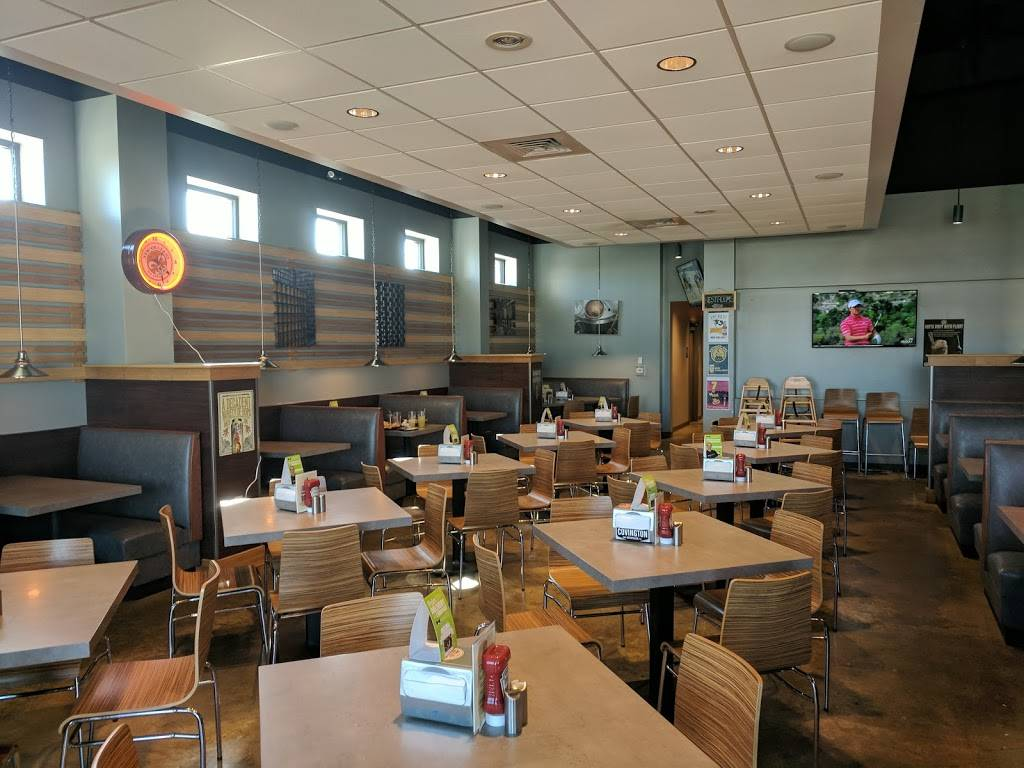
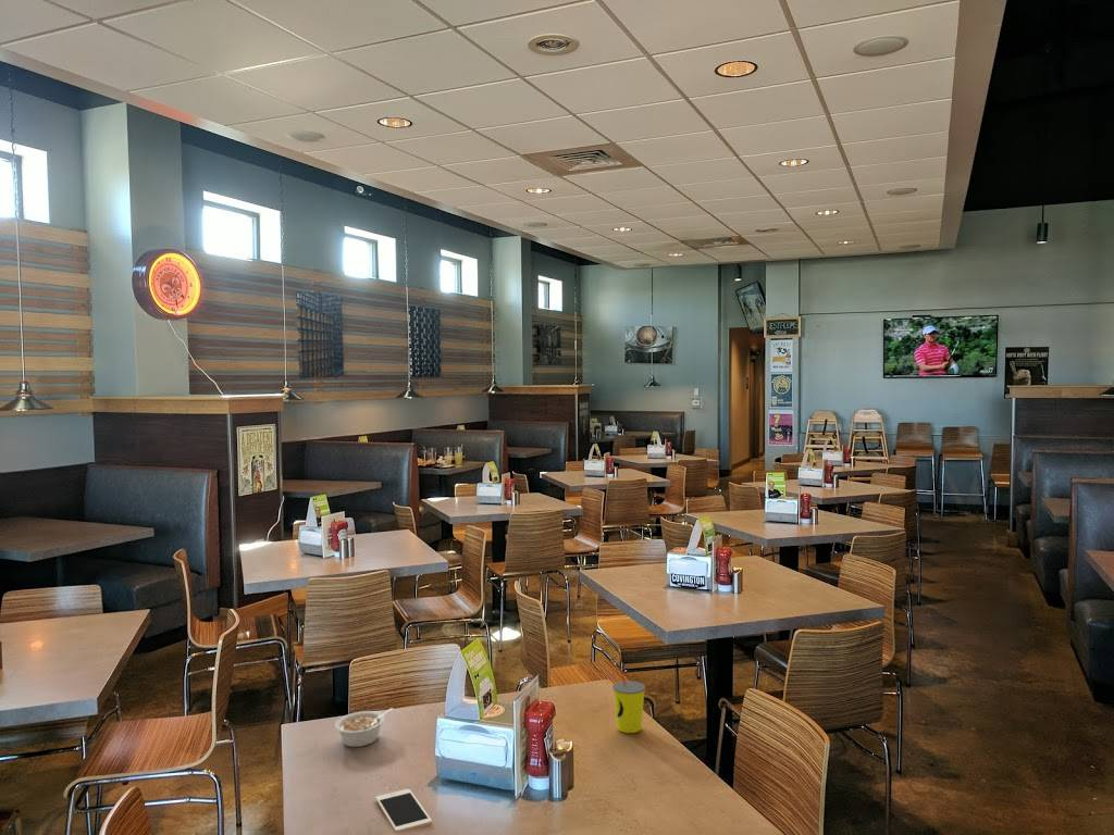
+ cell phone (403, 809)
+ straw (629, 698)
+ legume (361, 727)
